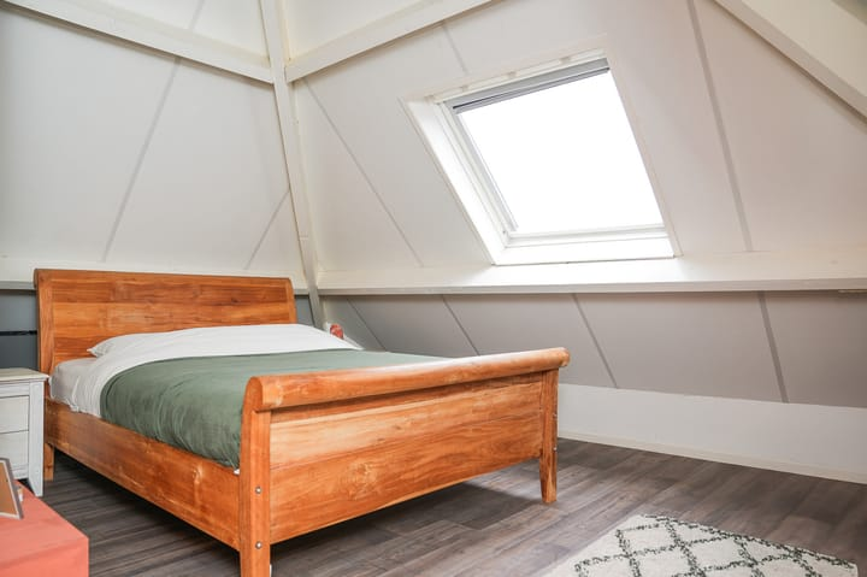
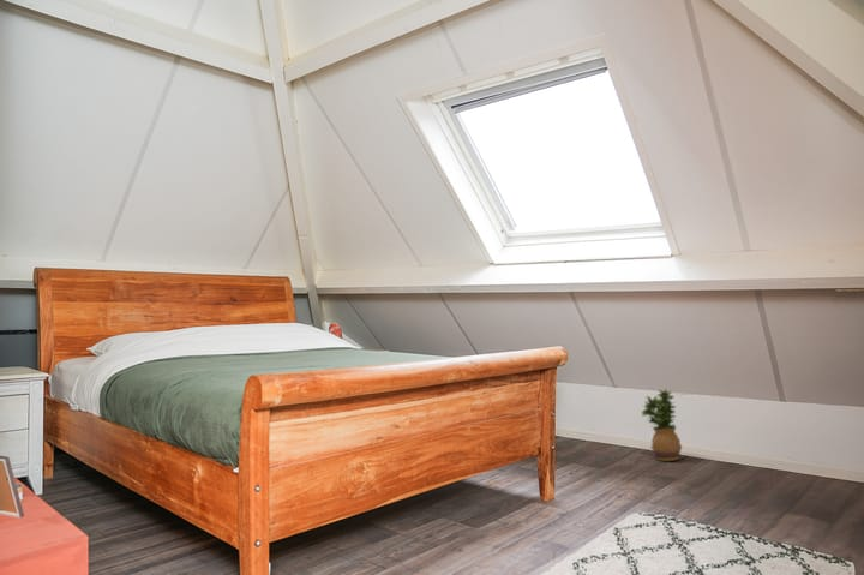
+ potted plant (661, 423)
